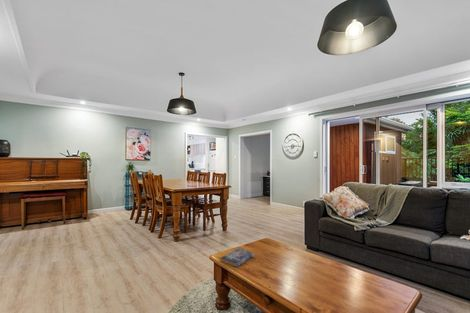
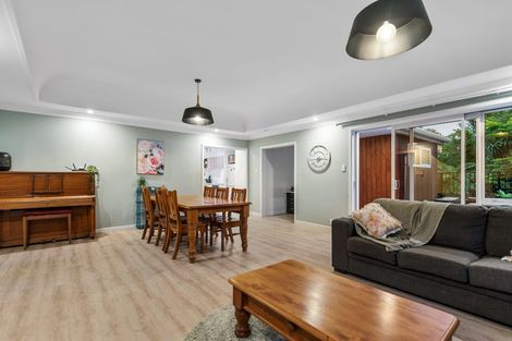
- book (237, 257)
